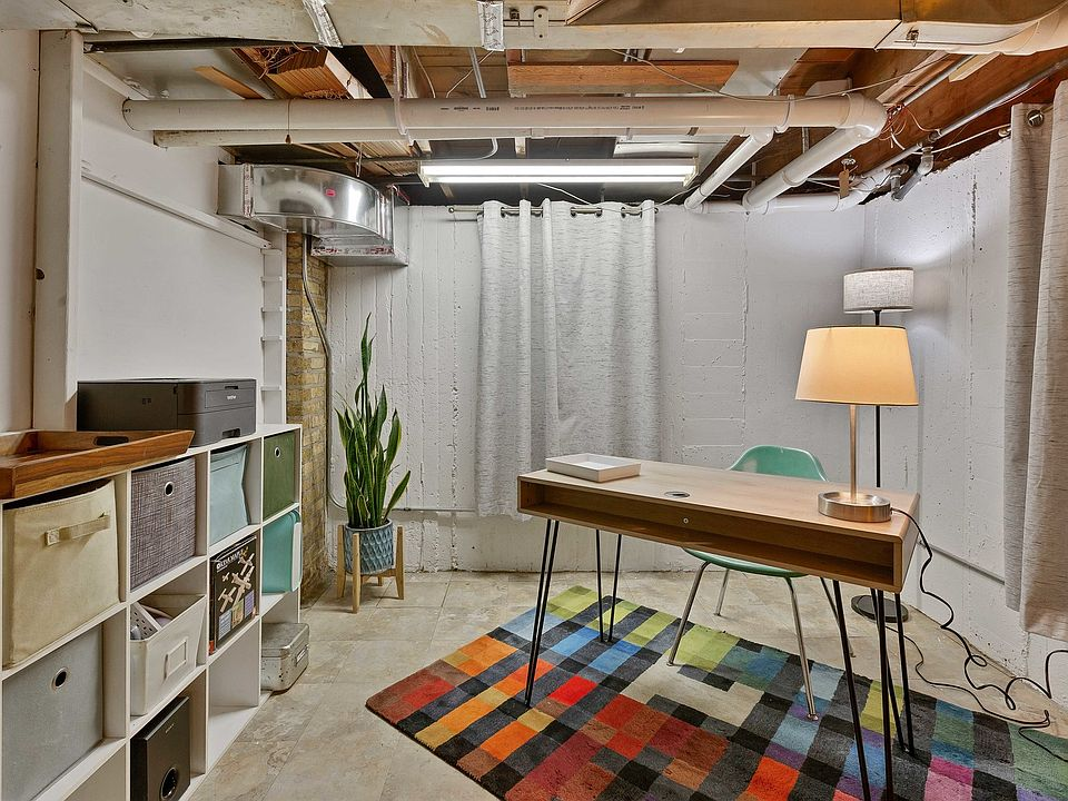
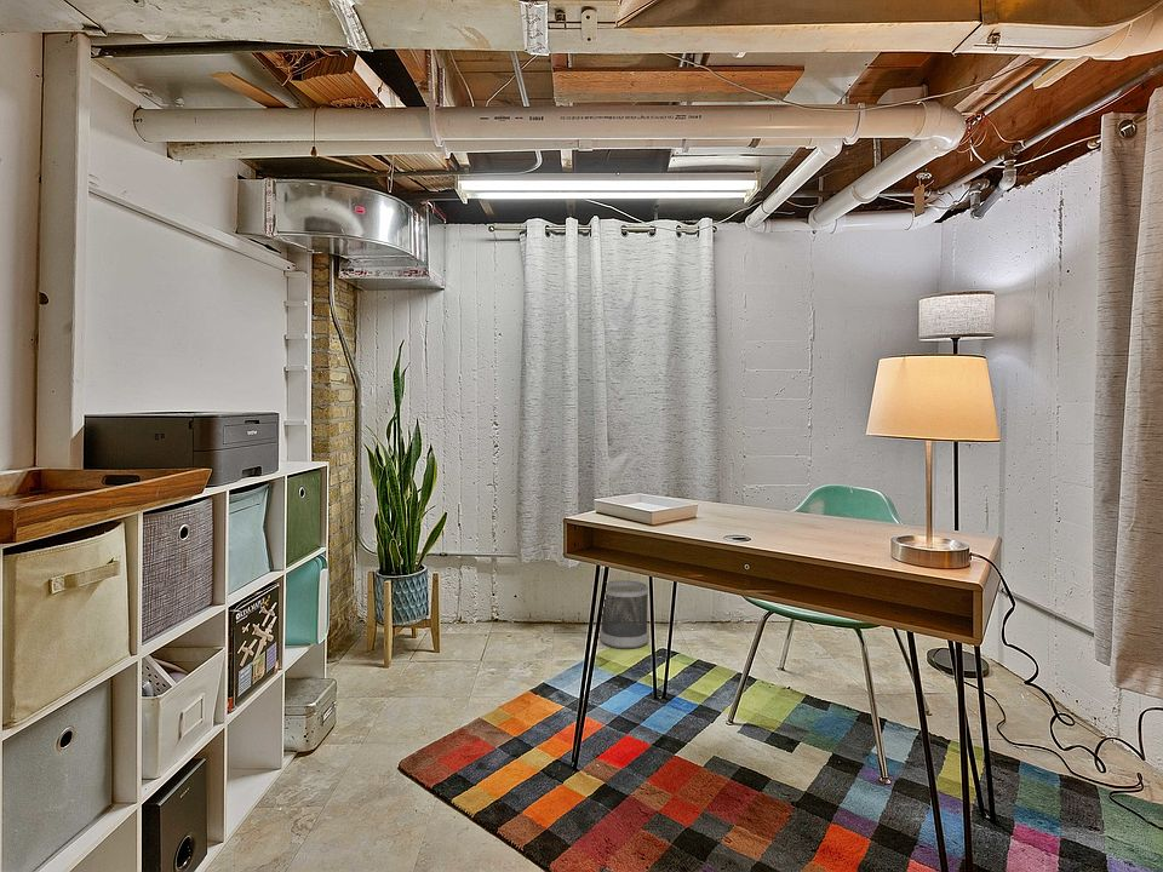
+ wastebasket (624, 613)
